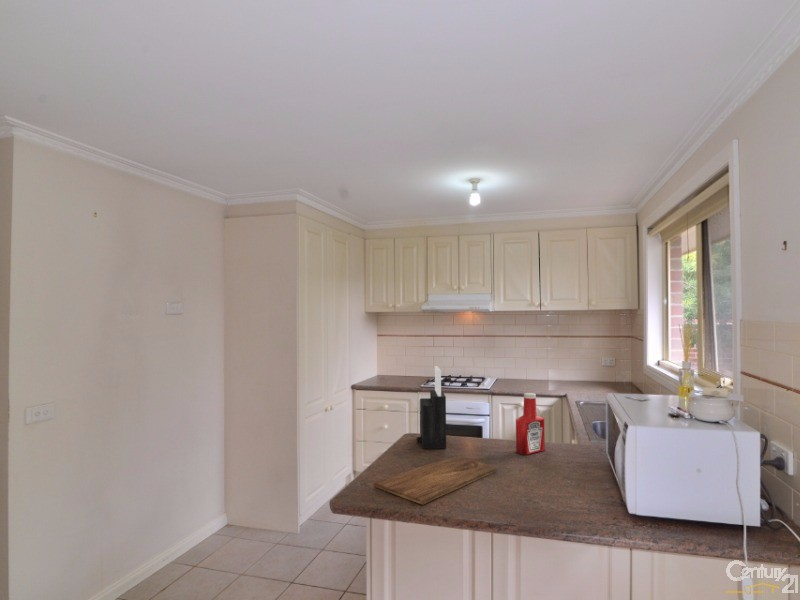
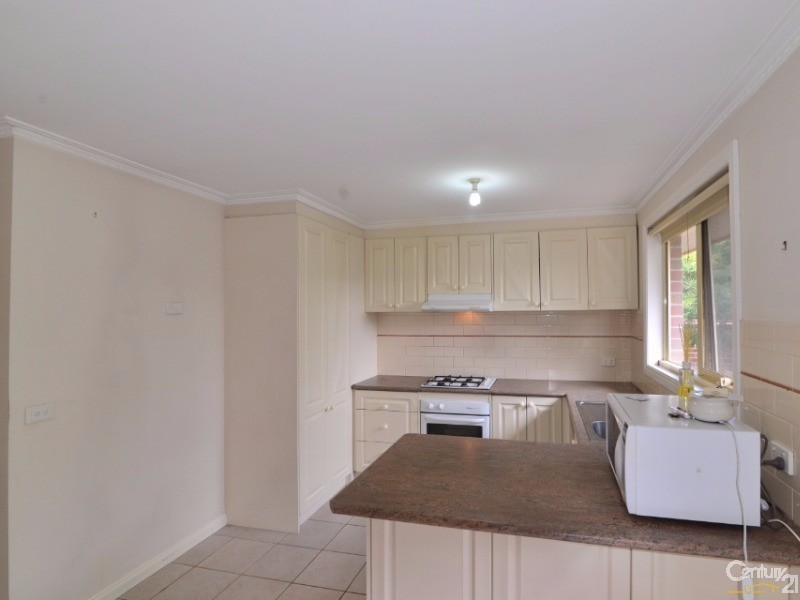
- knife block (430, 405)
- soap bottle (530, 422)
- cutting board (439, 476)
